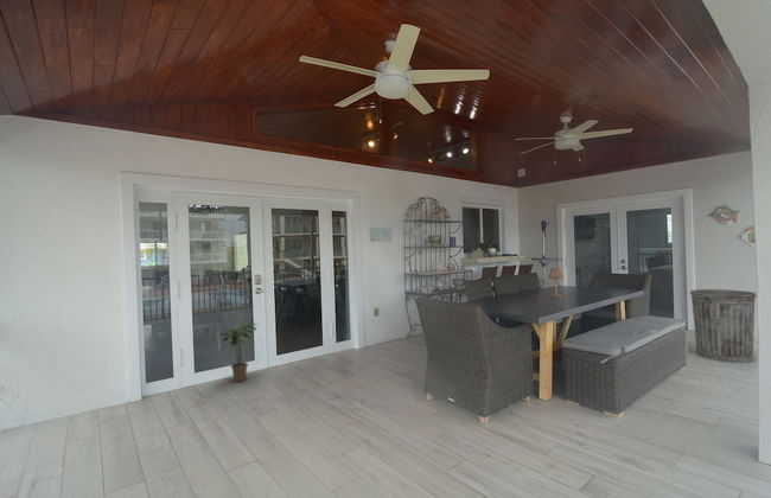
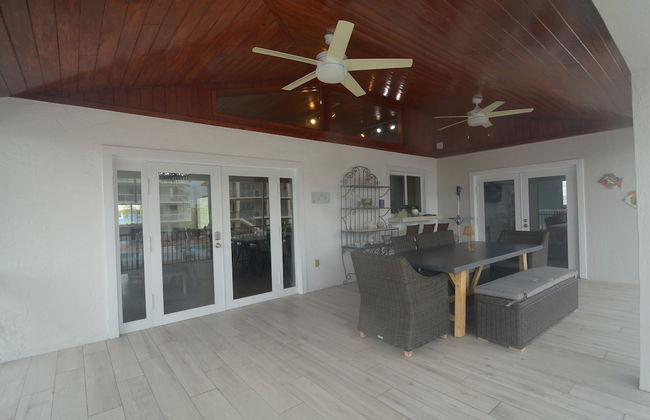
- trash can (722, 324)
- potted plant (240, 350)
